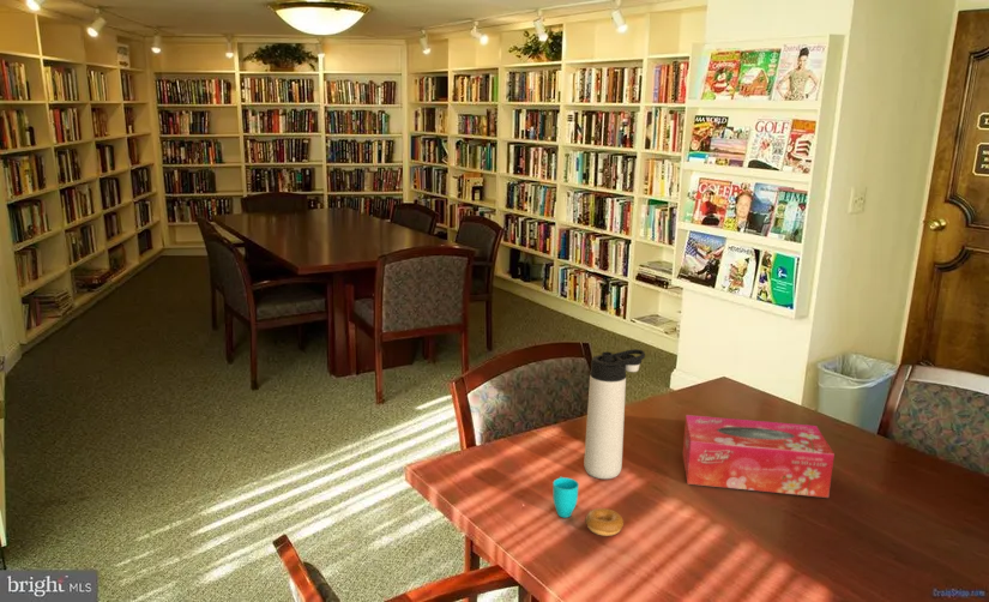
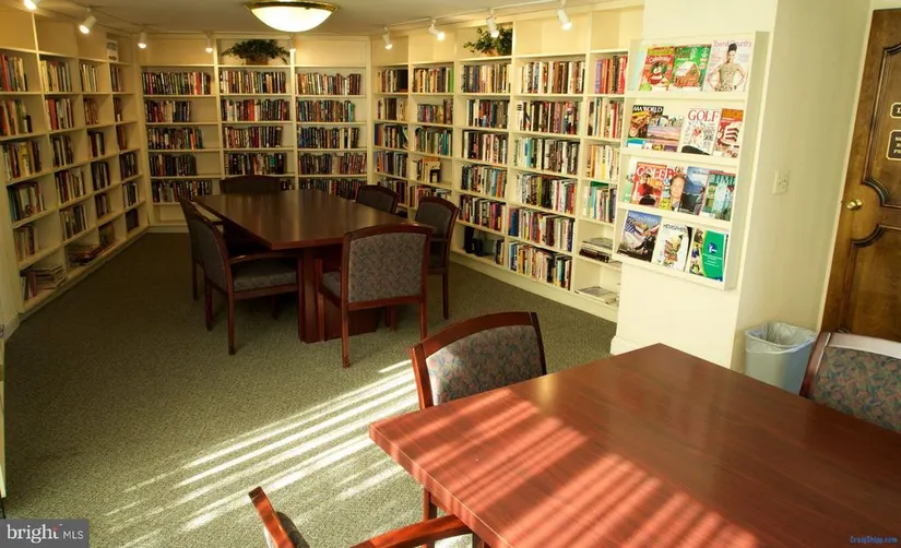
- tissue box (753, 453)
- cup (592, 510)
- thermos bottle (614, 413)
